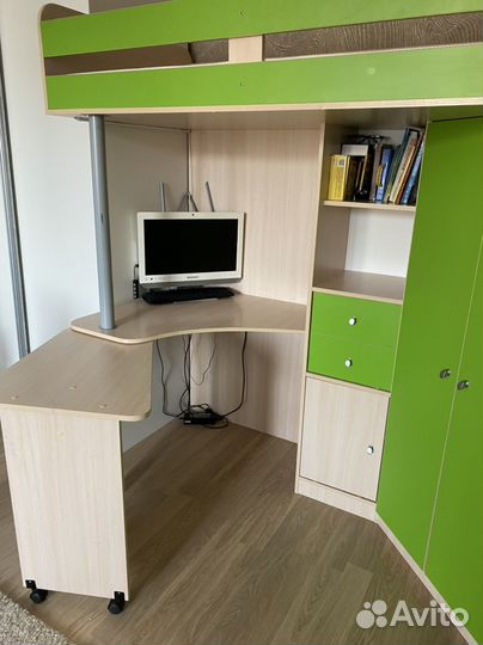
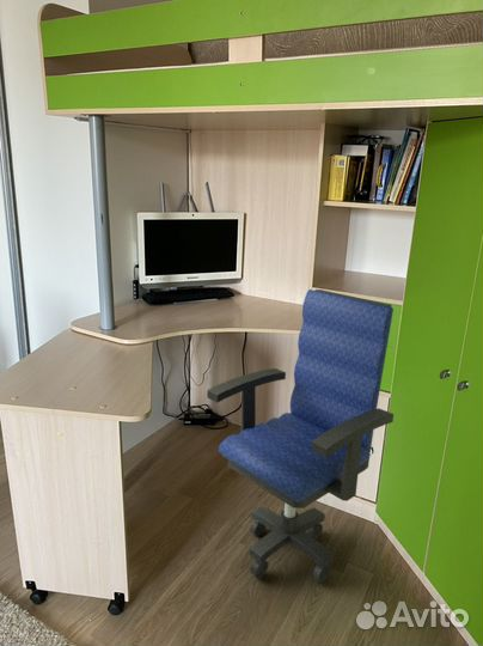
+ office chair (302, 435)
